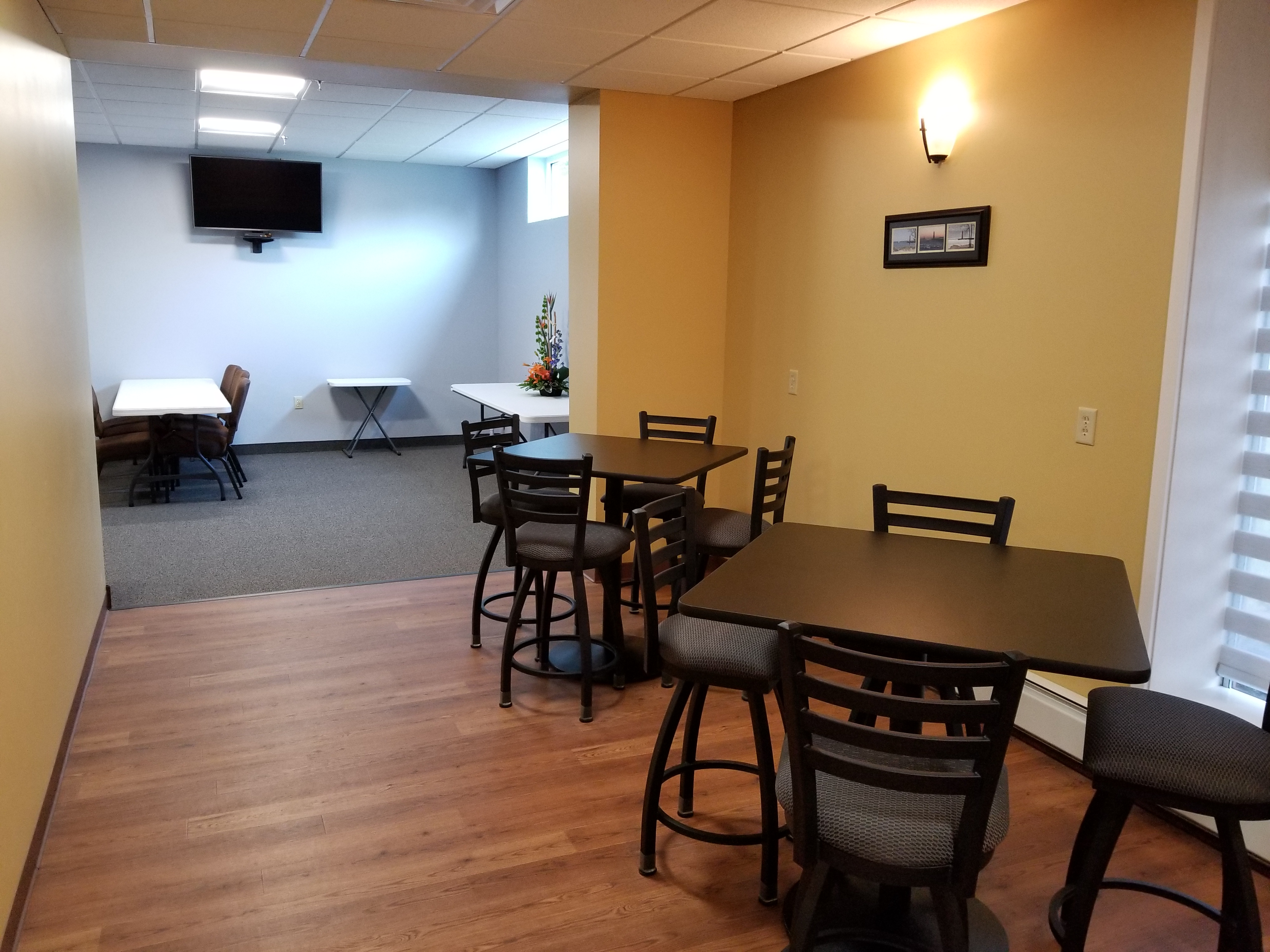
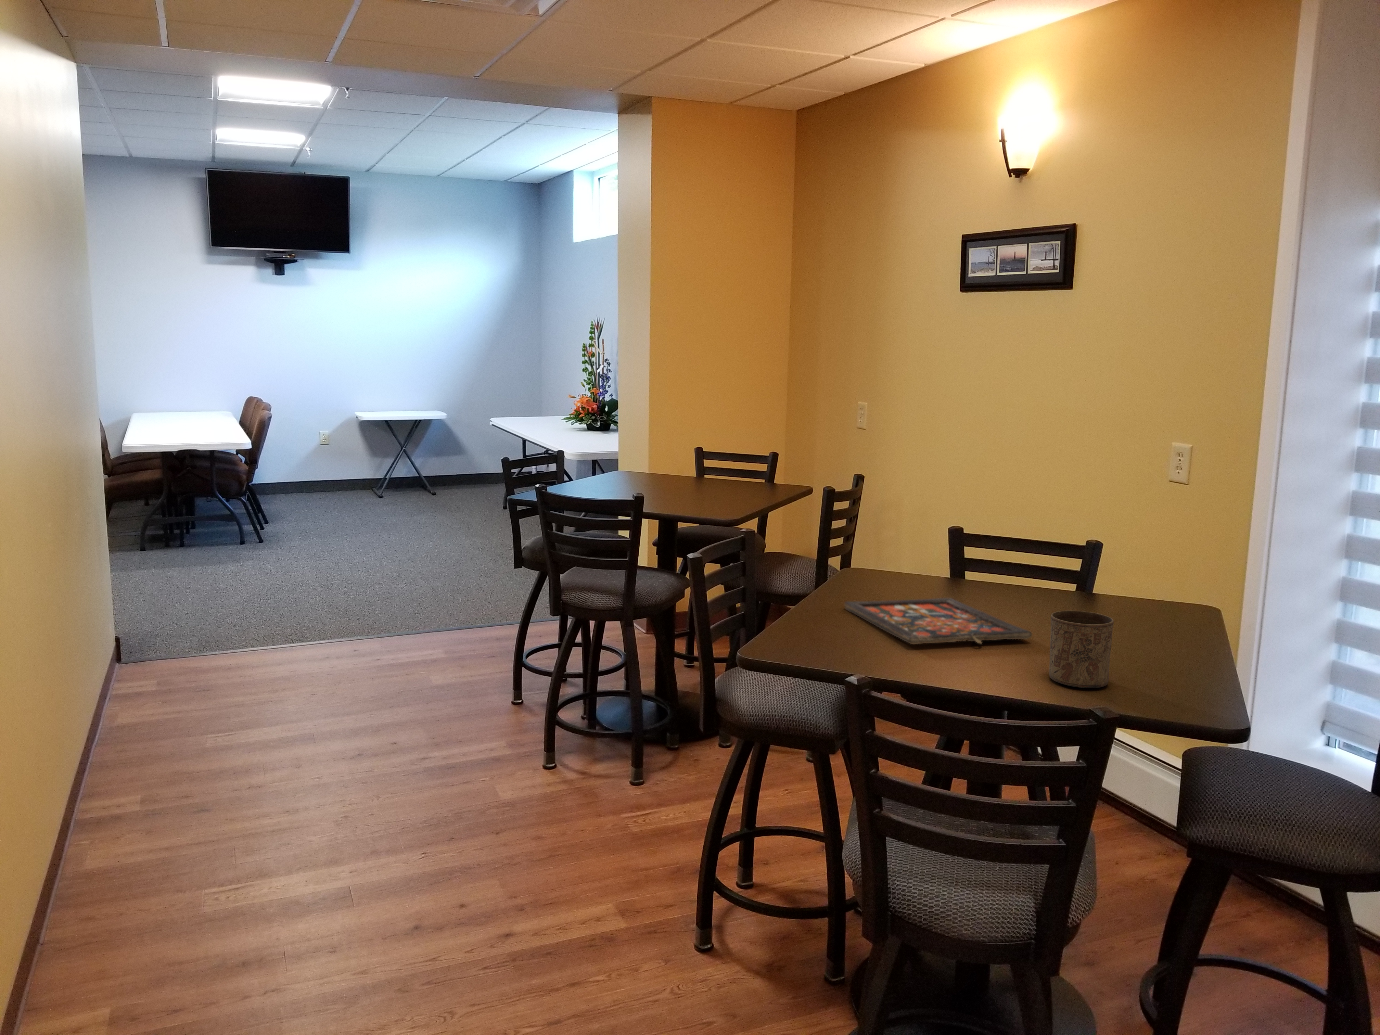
+ cup (1079, 649)
+ board game (933, 621)
